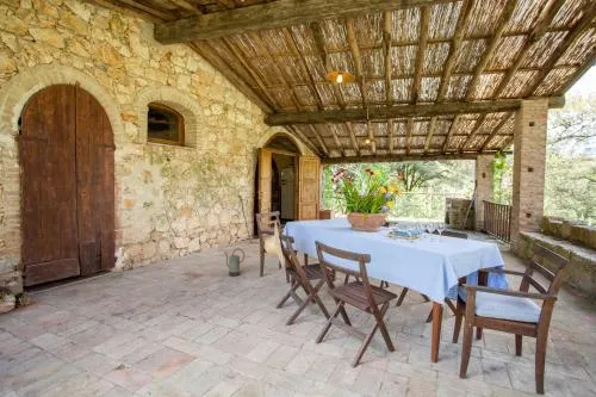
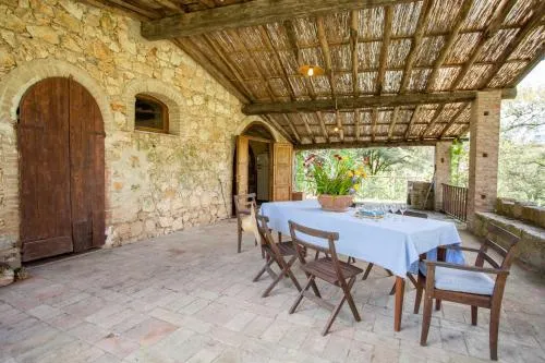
- watering can (234, 261)
